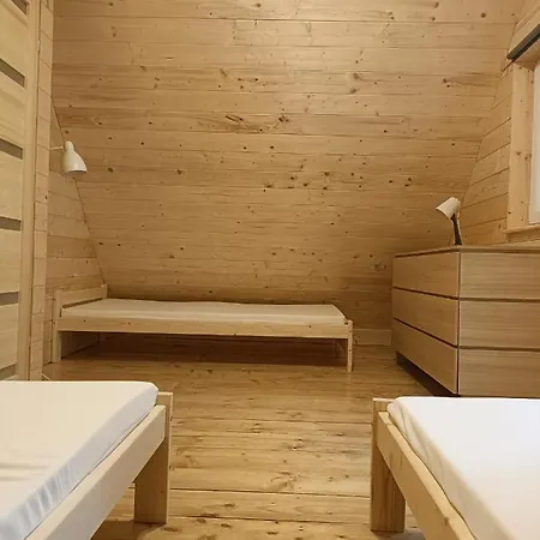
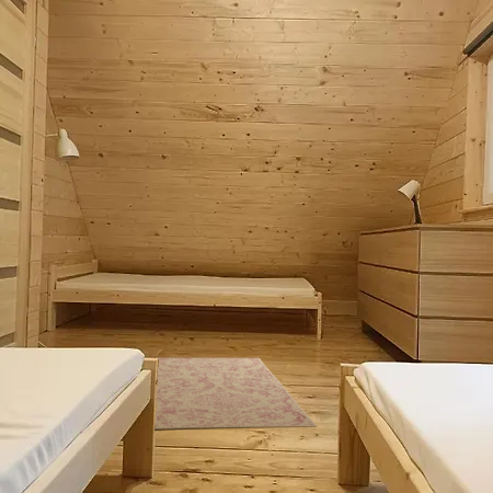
+ rug (218, 385)
